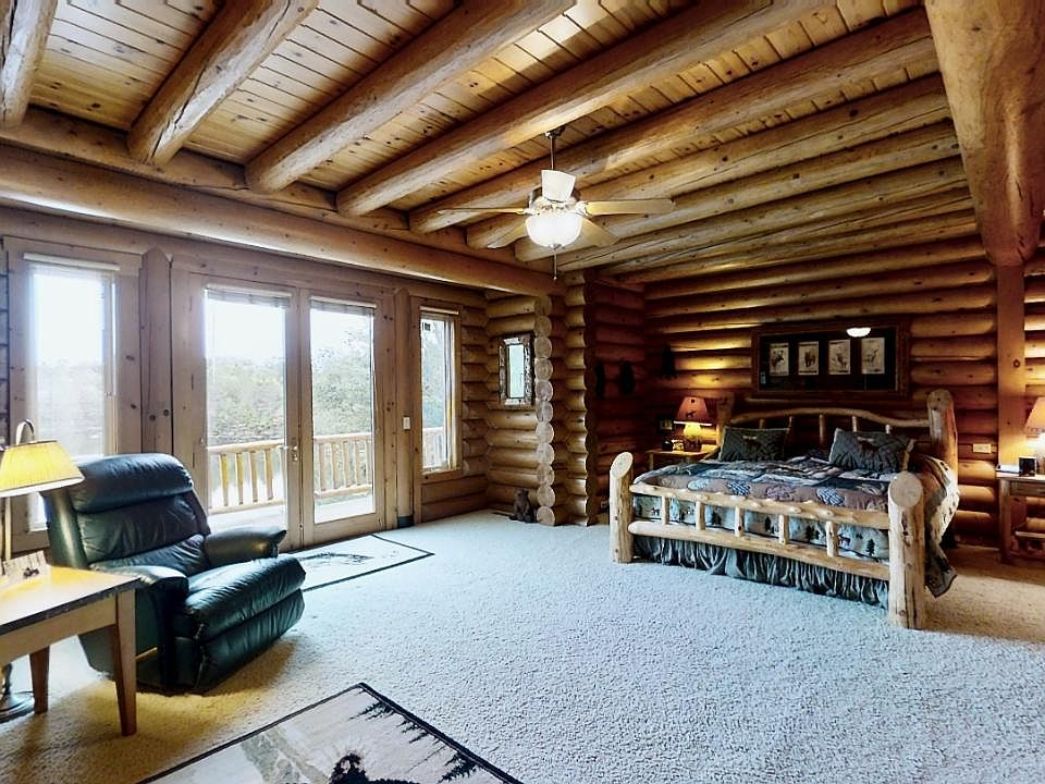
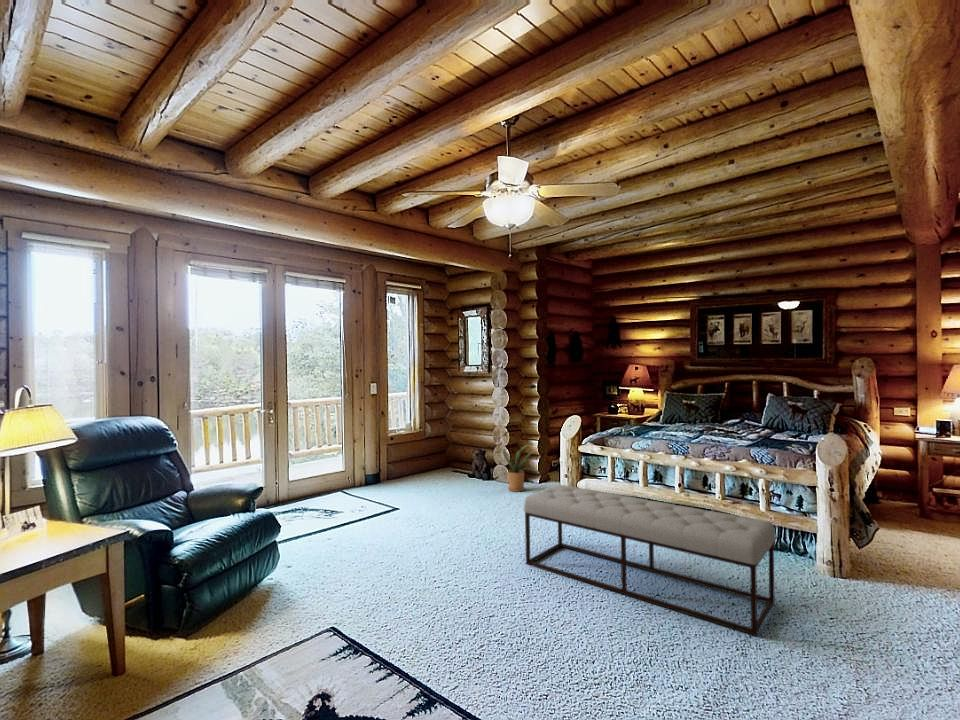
+ bench (638, 541)
+ house plant (517, 466)
